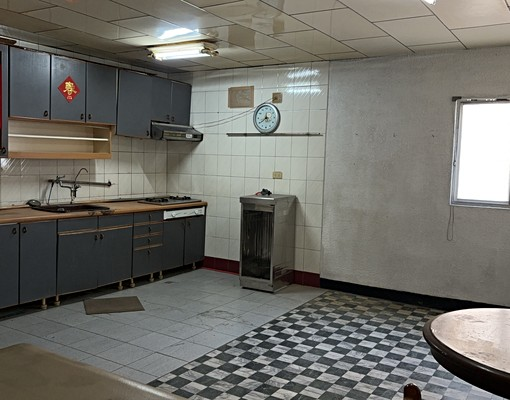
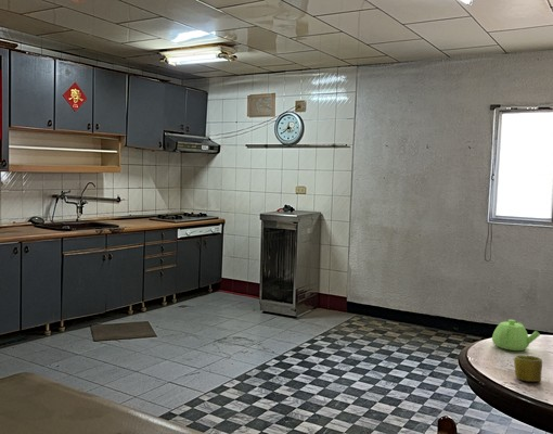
+ mug (527, 366)
+ teapot (516, 334)
